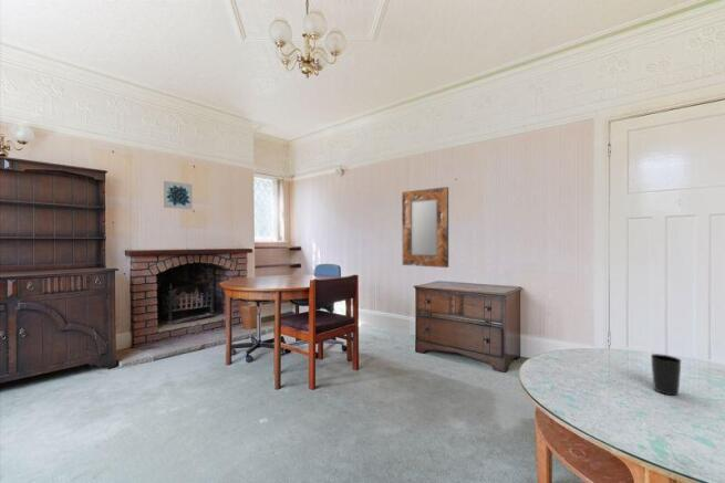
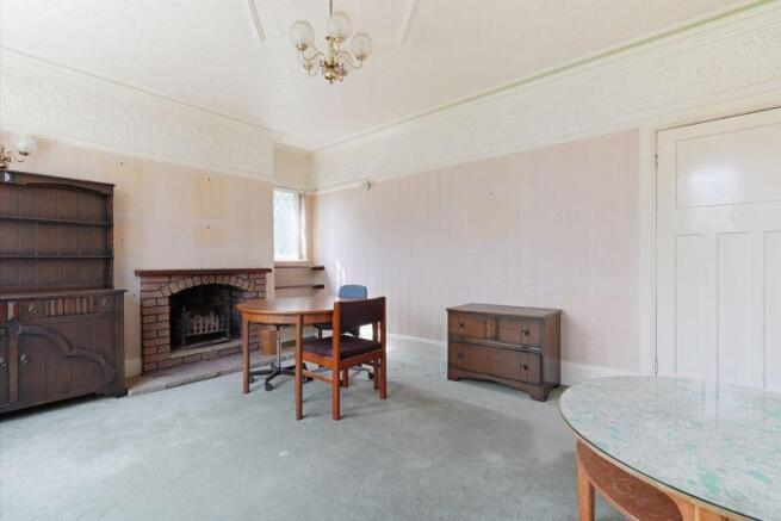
- wall art (178, 195)
- home mirror (424, 228)
- cup (665, 374)
